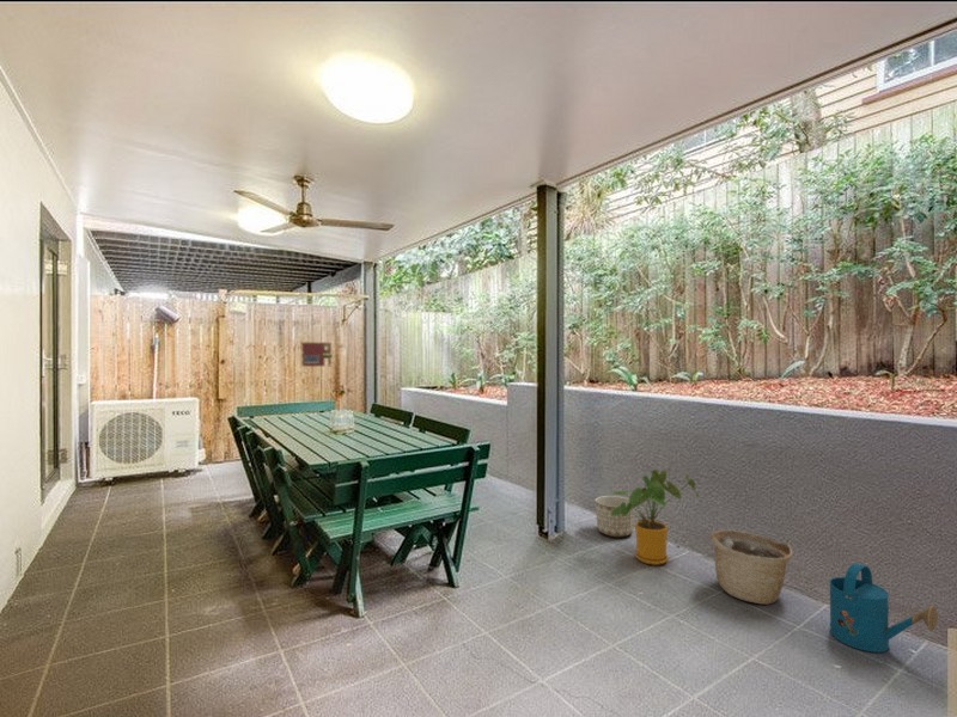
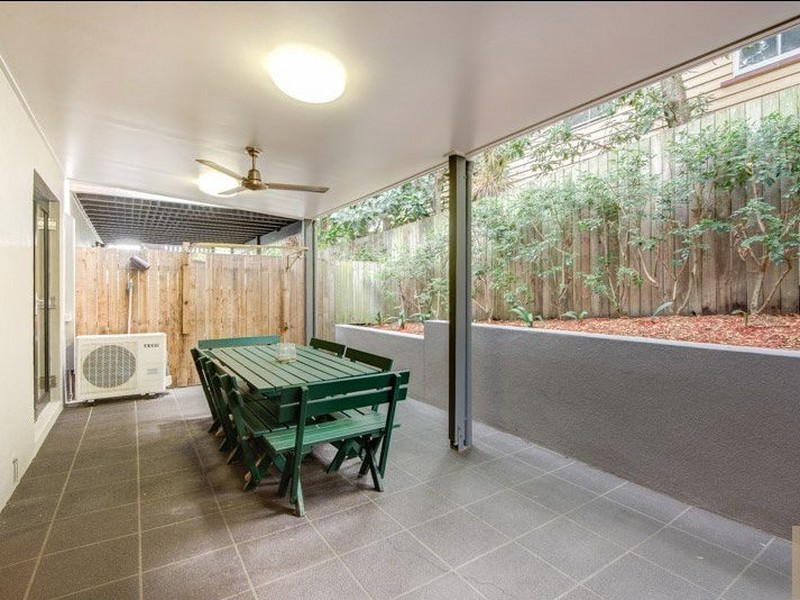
- basket (749, 563)
- planter (615, 516)
- decorative wall piece (316, 354)
- watering can (879, 608)
- house plant (651, 515)
